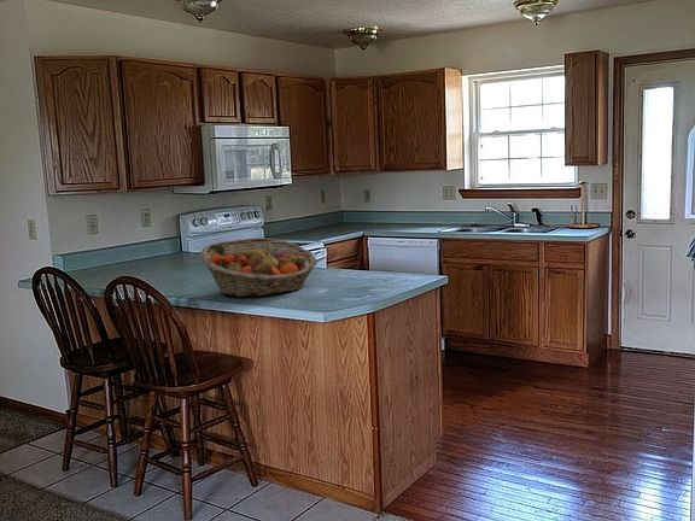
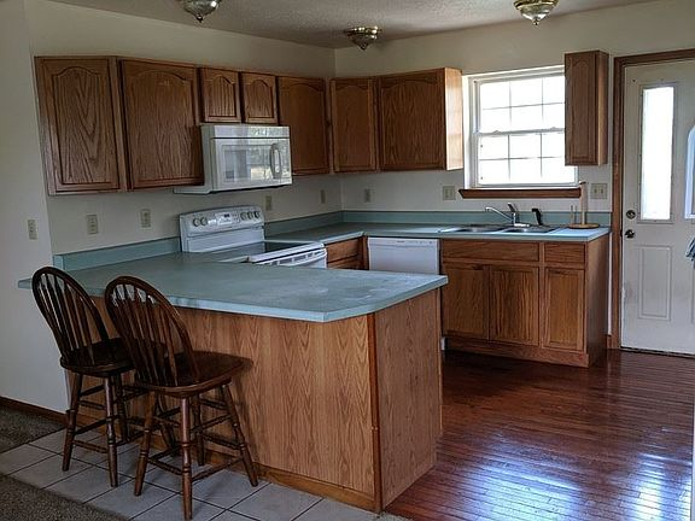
- fruit basket (259, 265)
